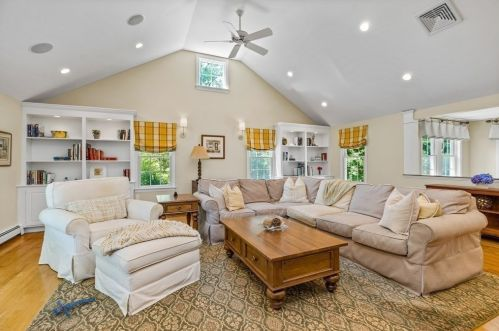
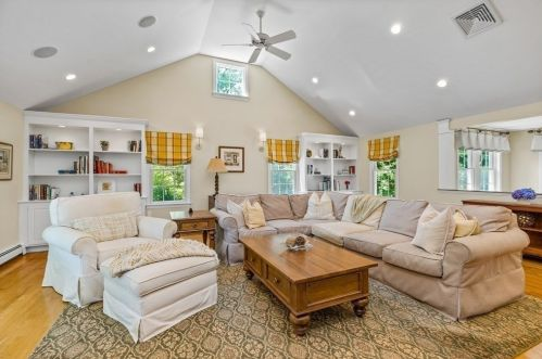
- plush toy (75, 303)
